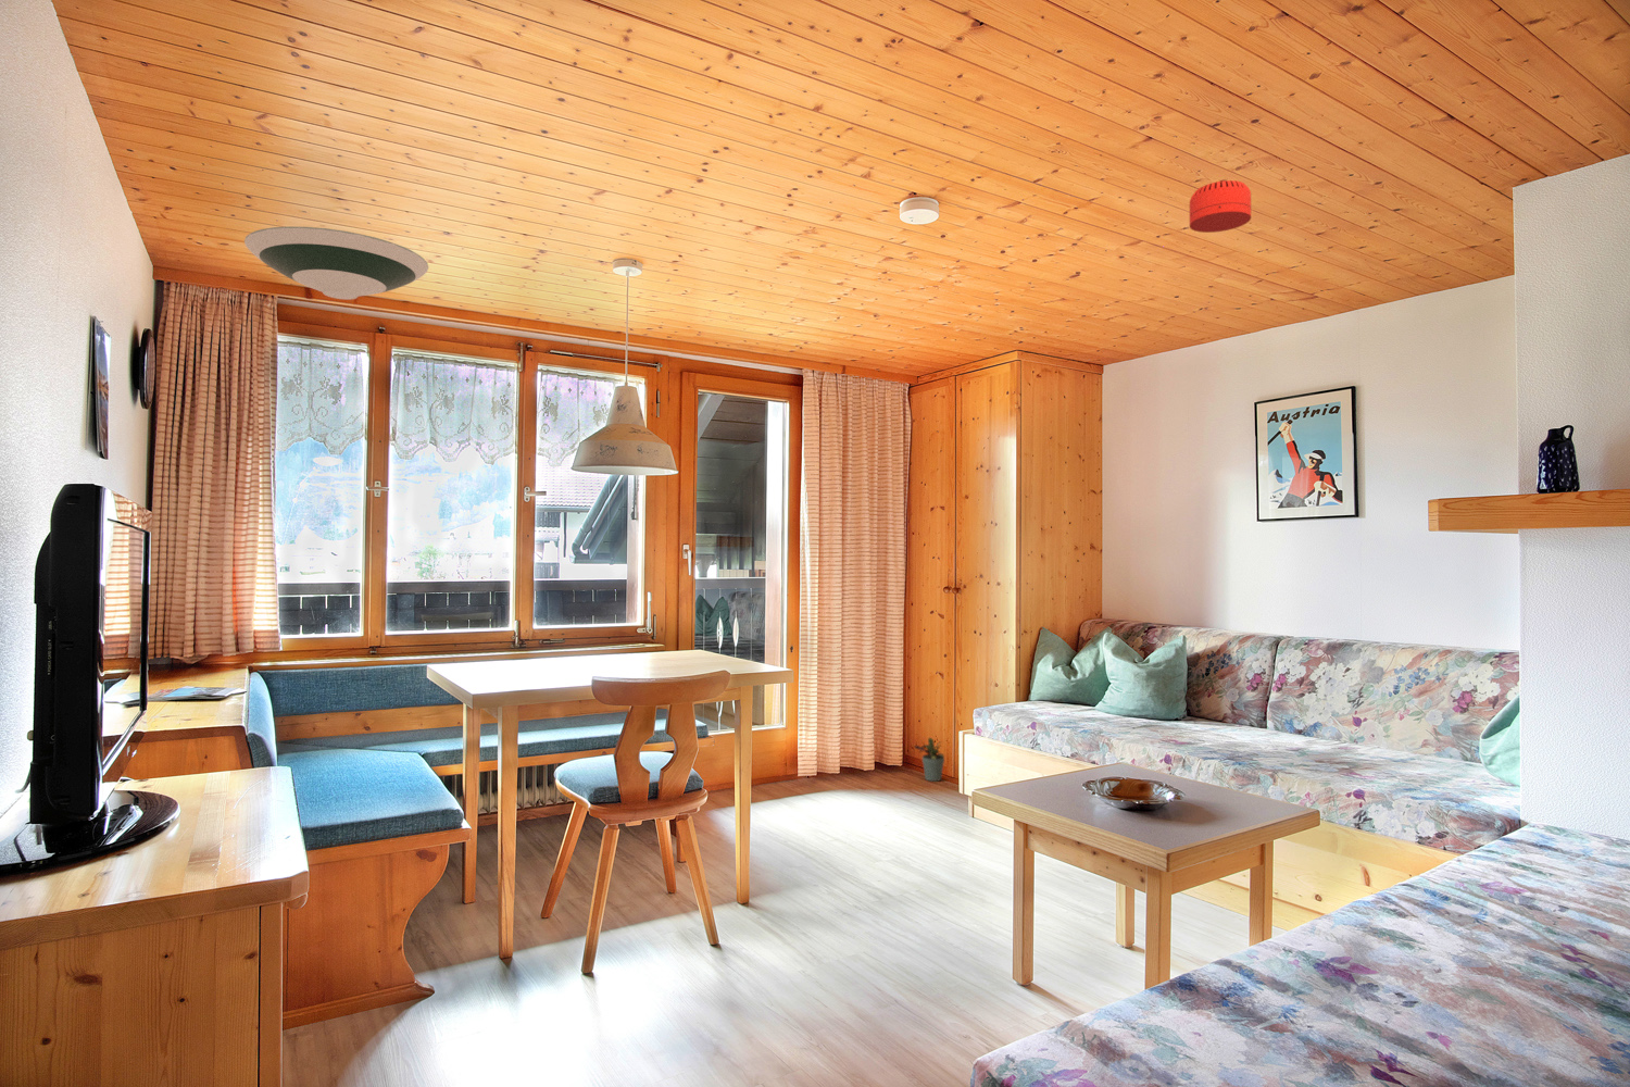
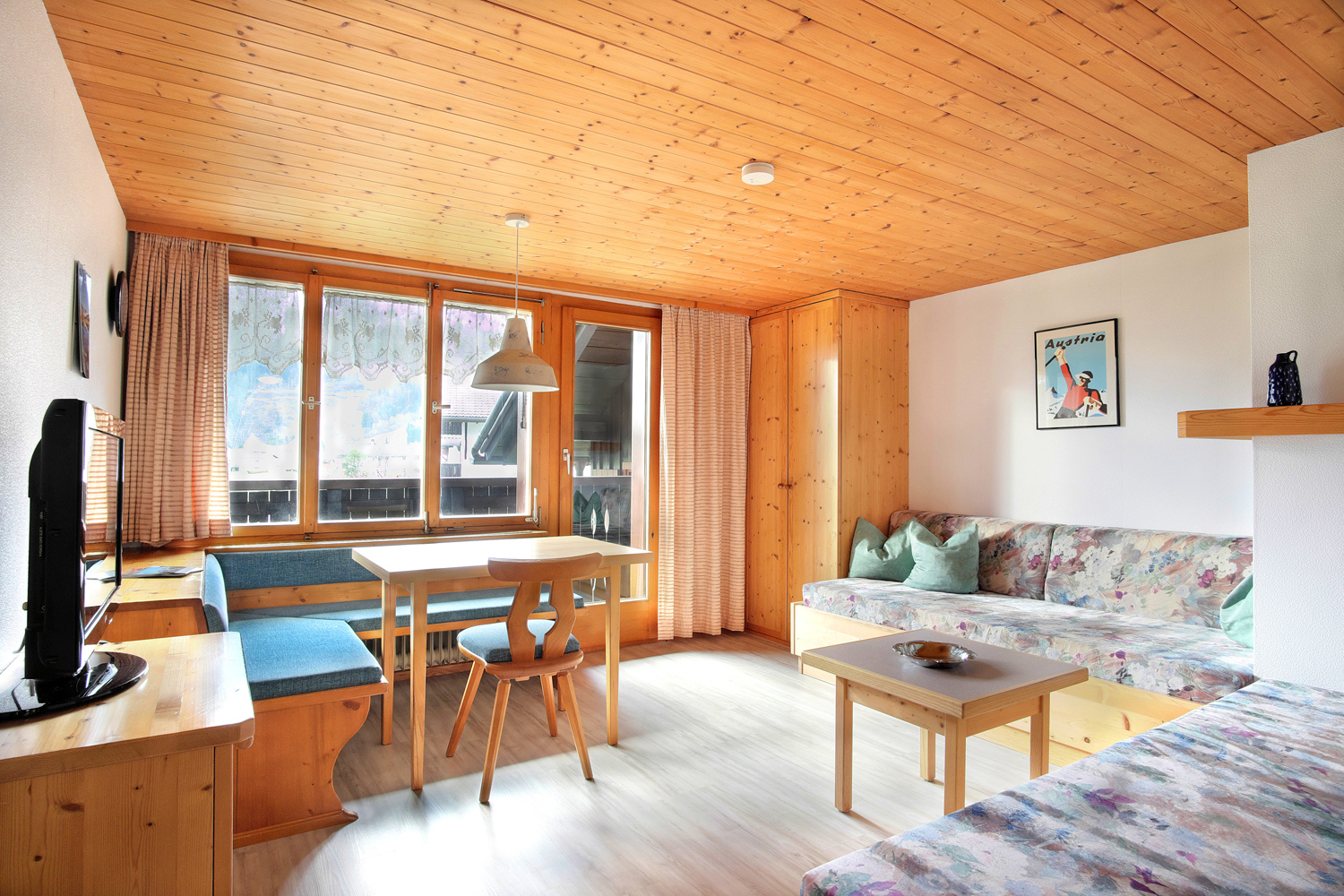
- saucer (340, 275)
- smoke detector (1219, 205)
- potted plant (929, 758)
